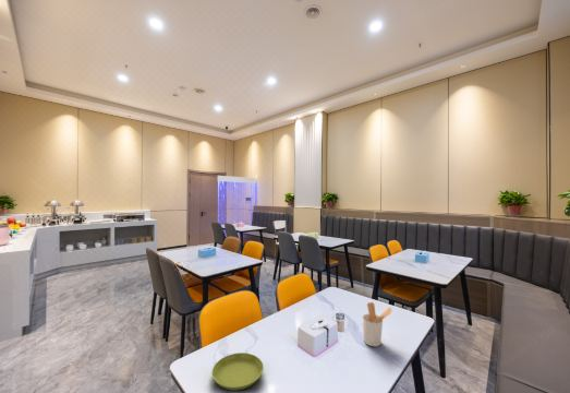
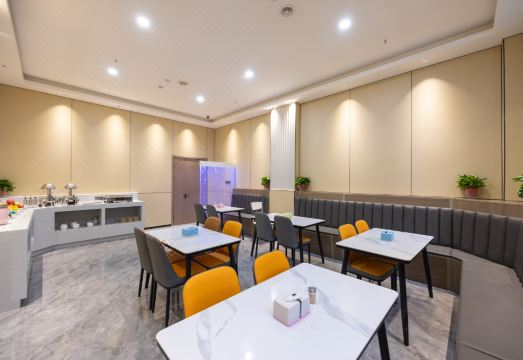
- saucer (238, 371)
- utensil holder (377, 324)
